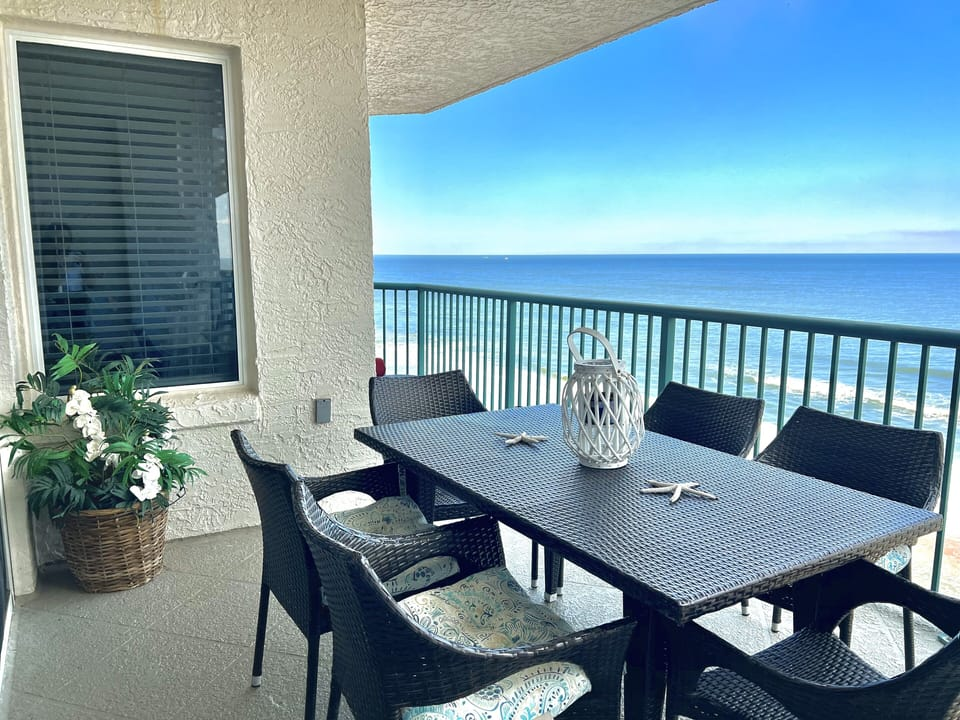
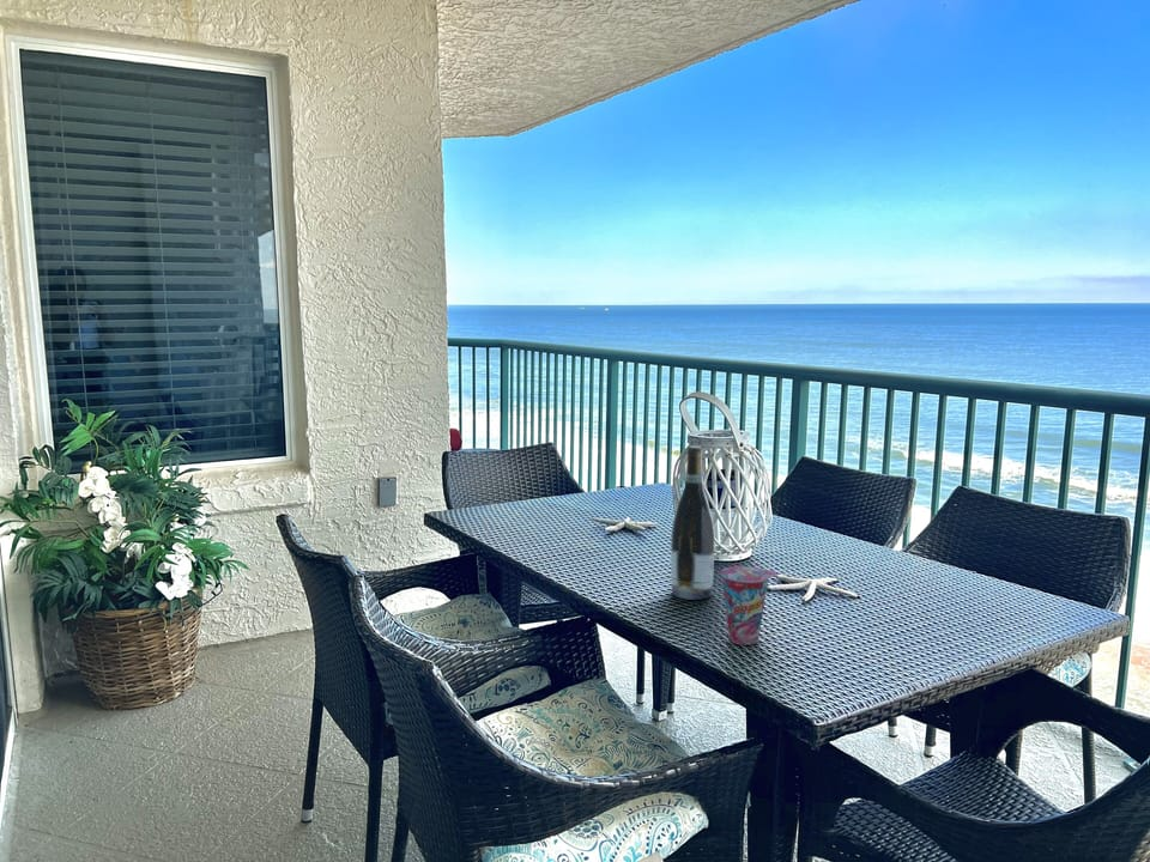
+ wine bottle (692, 521)
+ cup (746, 606)
